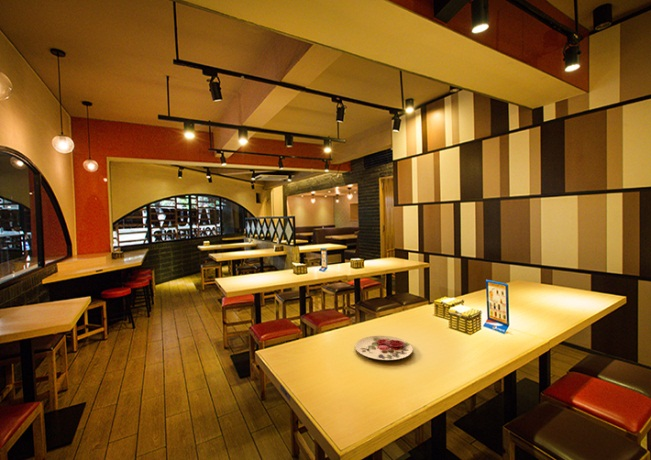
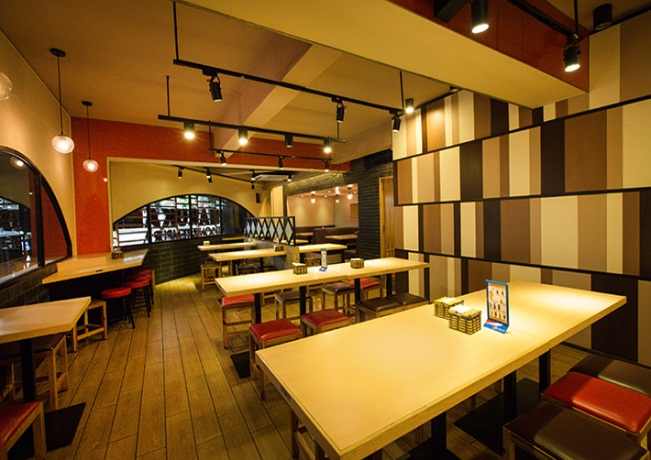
- plate (383, 346)
